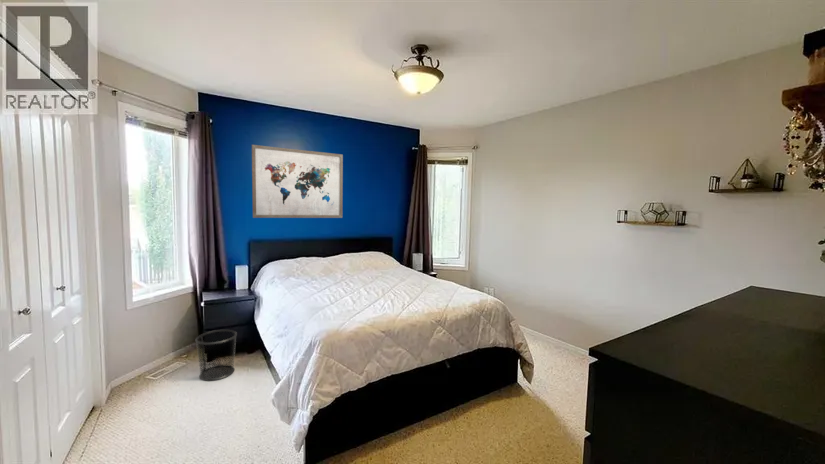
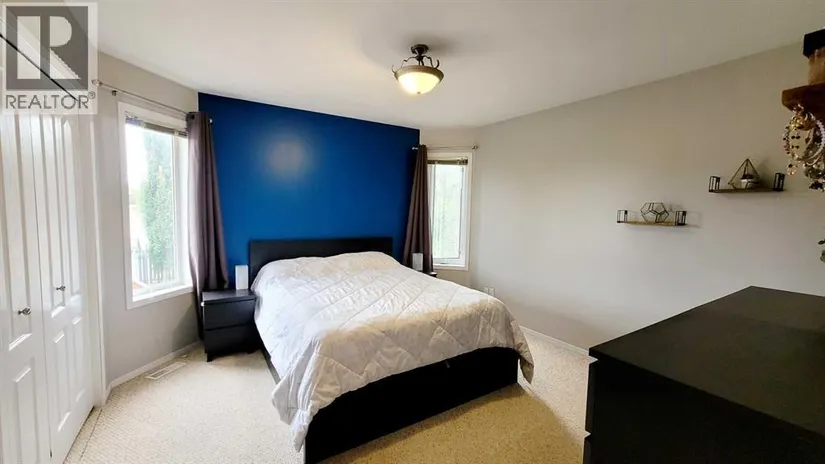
- wall art (300, 184)
- waste bin (217, 354)
